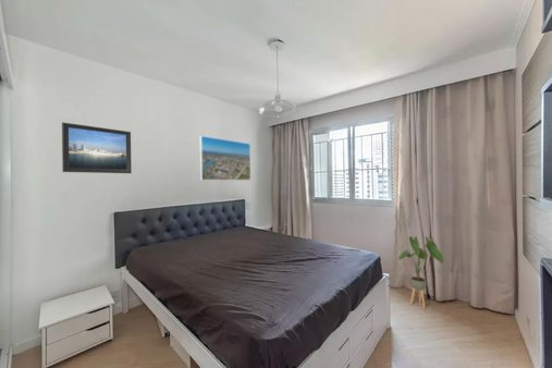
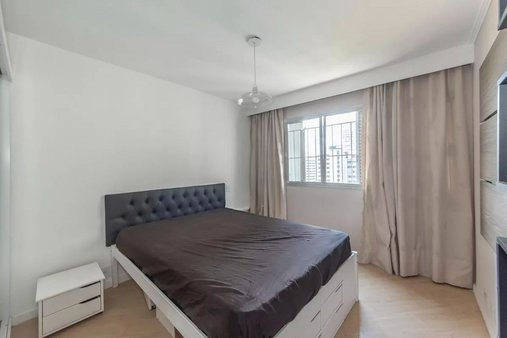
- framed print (228, 160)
- house plant (420, 270)
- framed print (99, 149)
